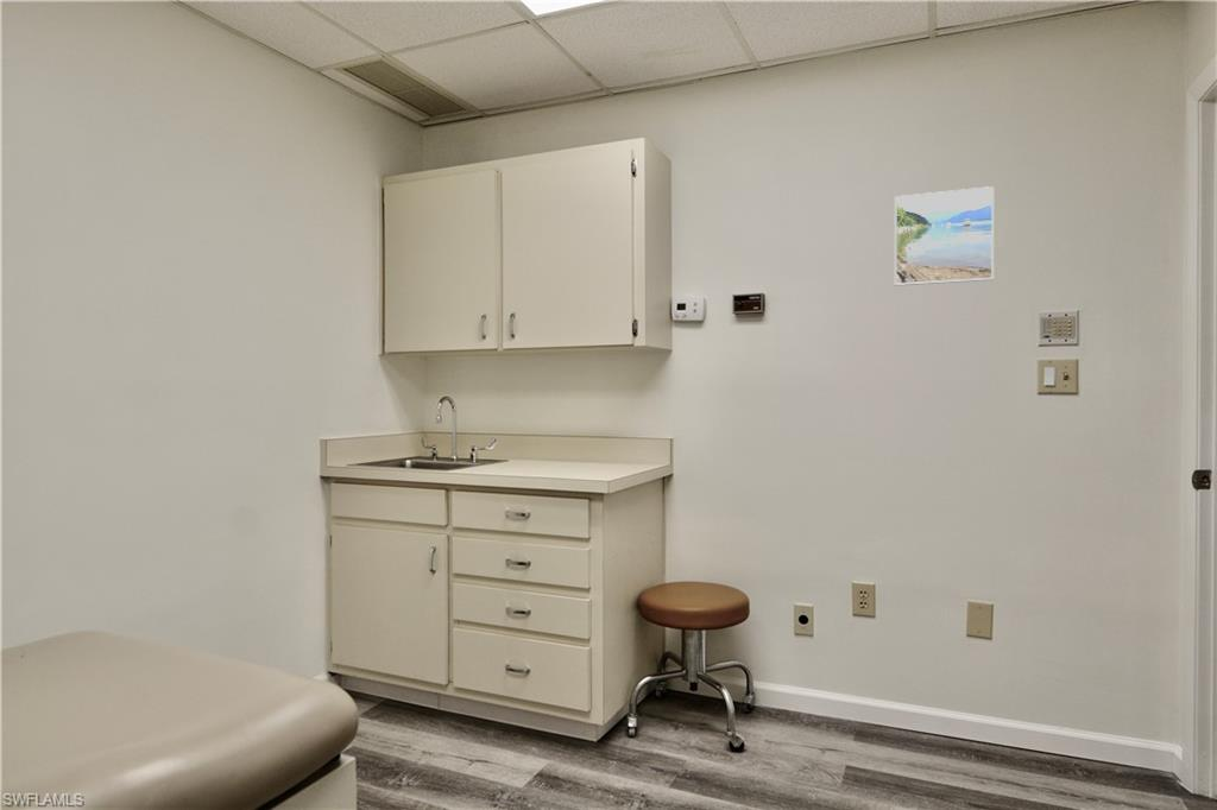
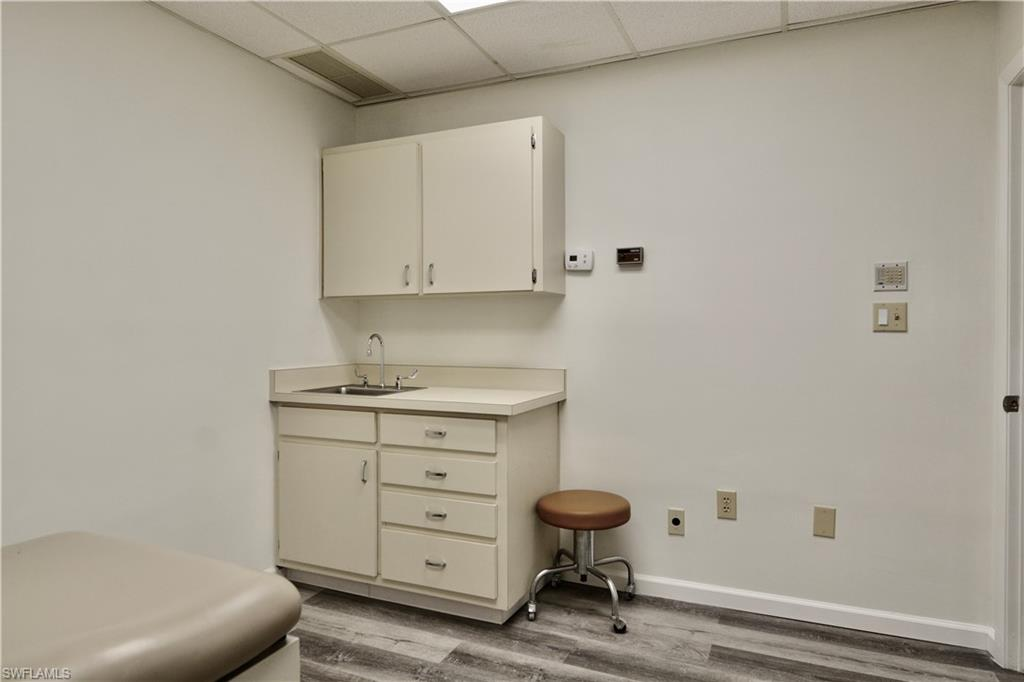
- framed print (942, 238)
